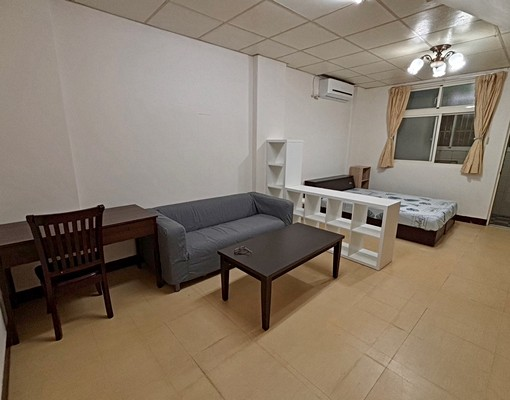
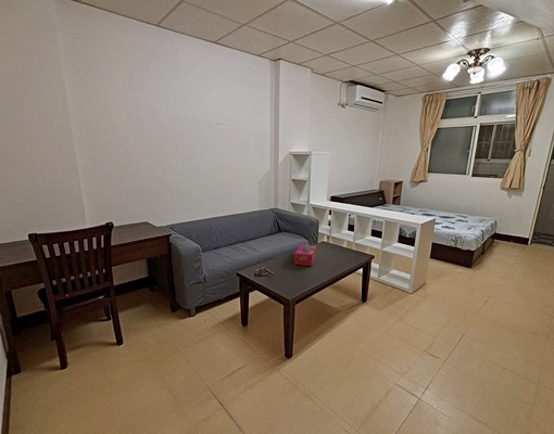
+ tissue box (305, 254)
